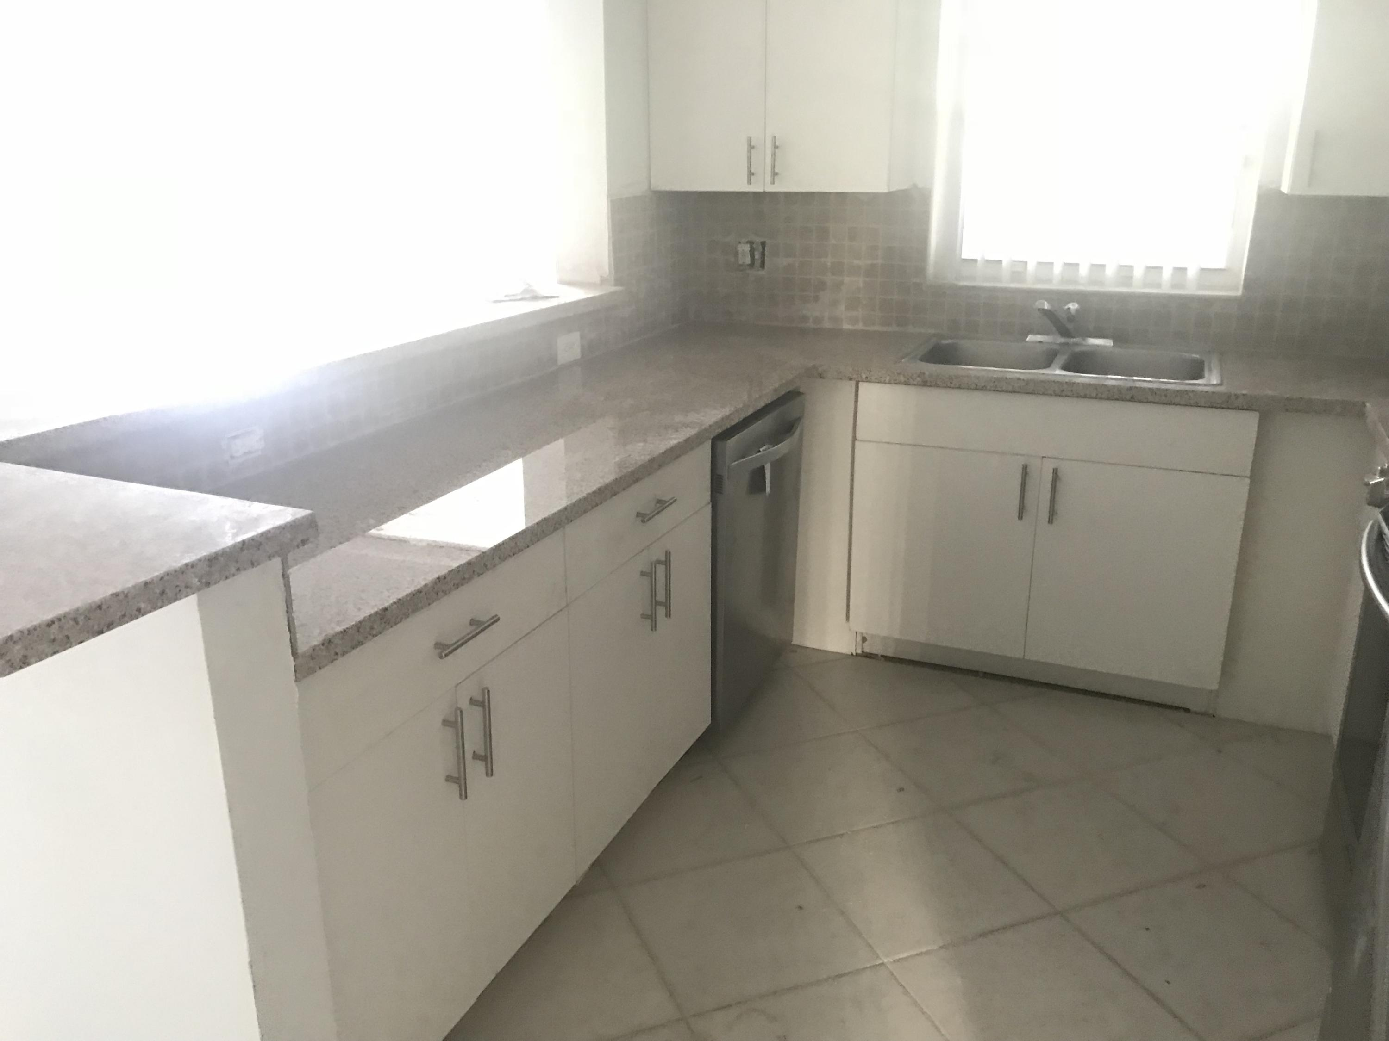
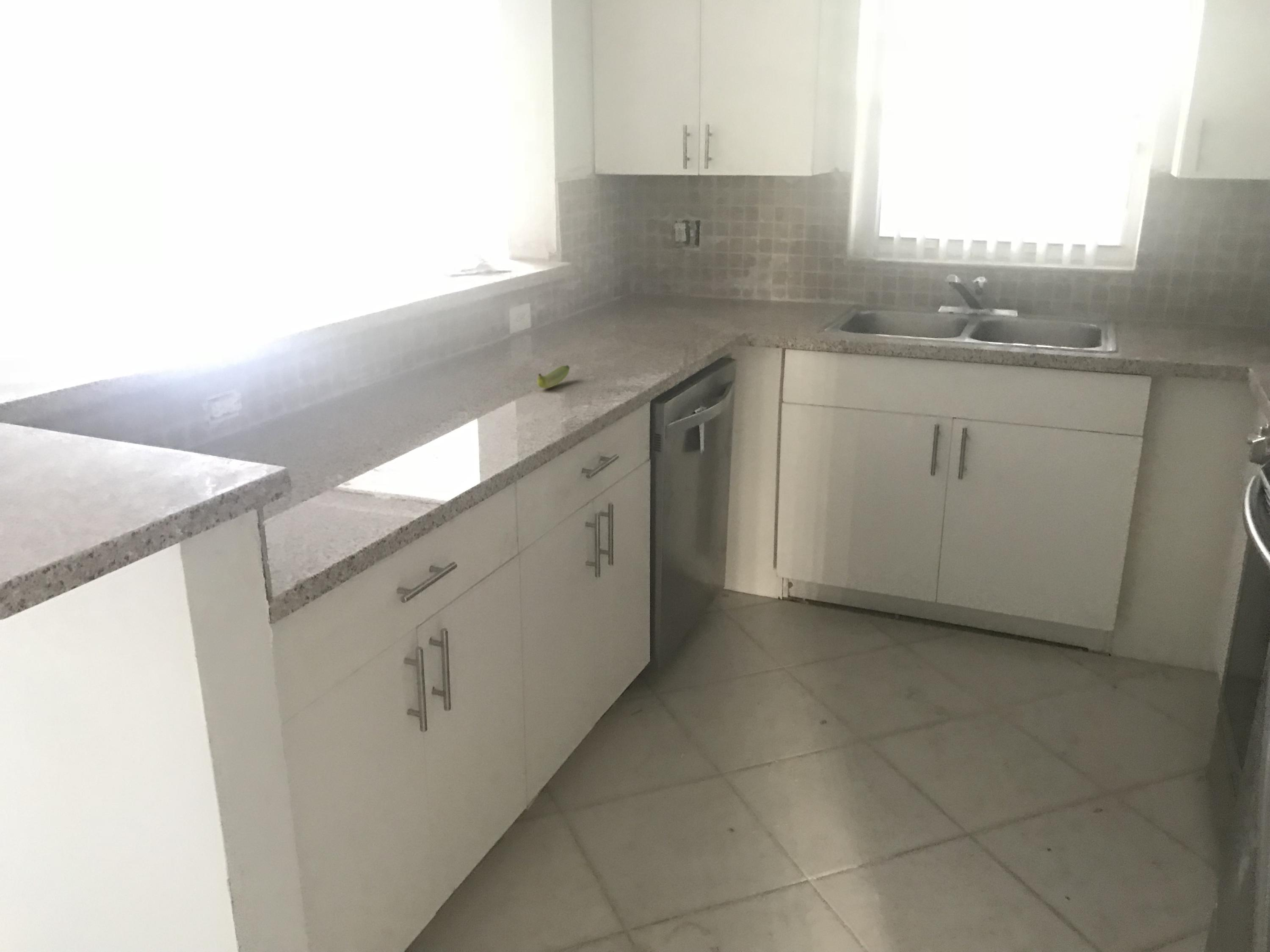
+ banana (552, 377)
